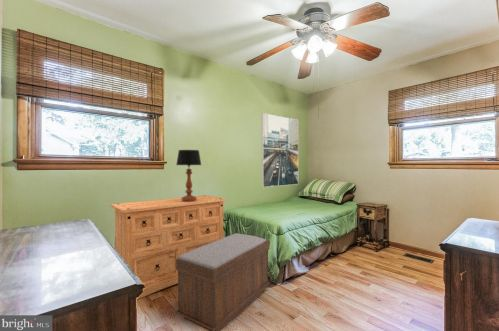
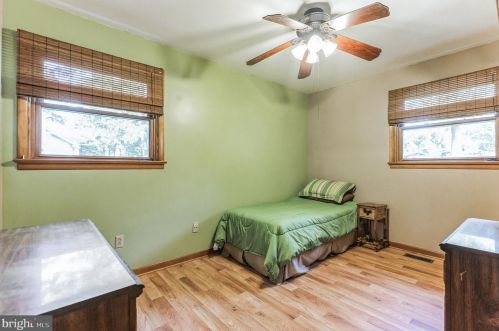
- bench (227, 274)
- dresser (172, 238)
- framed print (281, 151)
- table lamp (189, 175)
